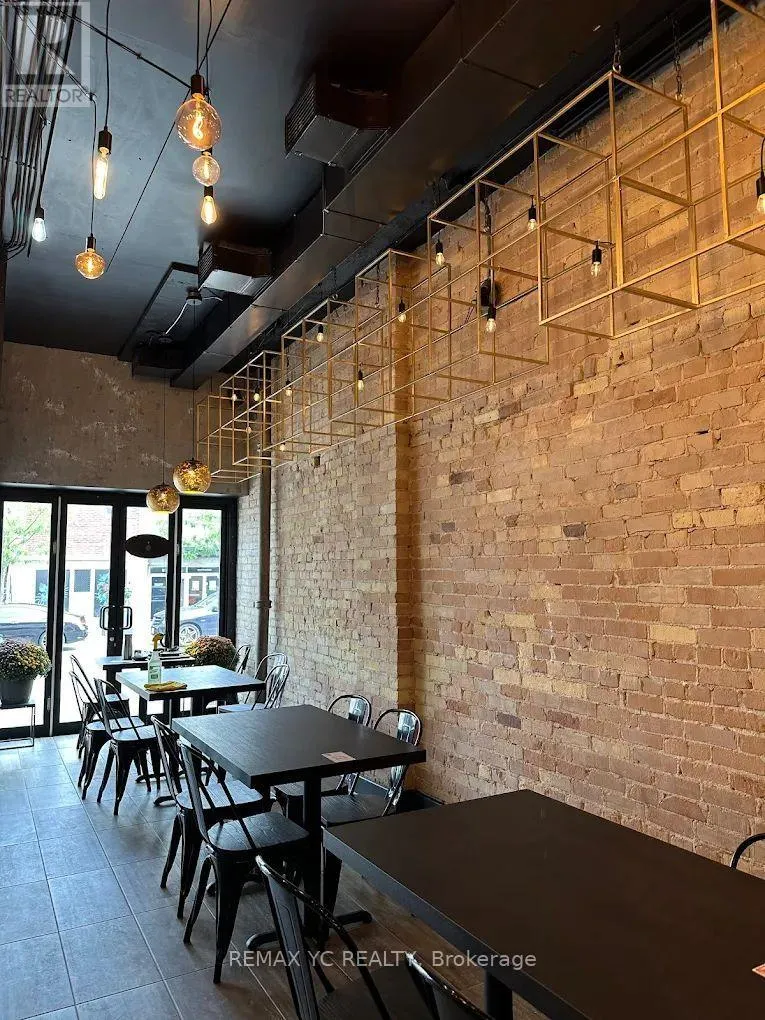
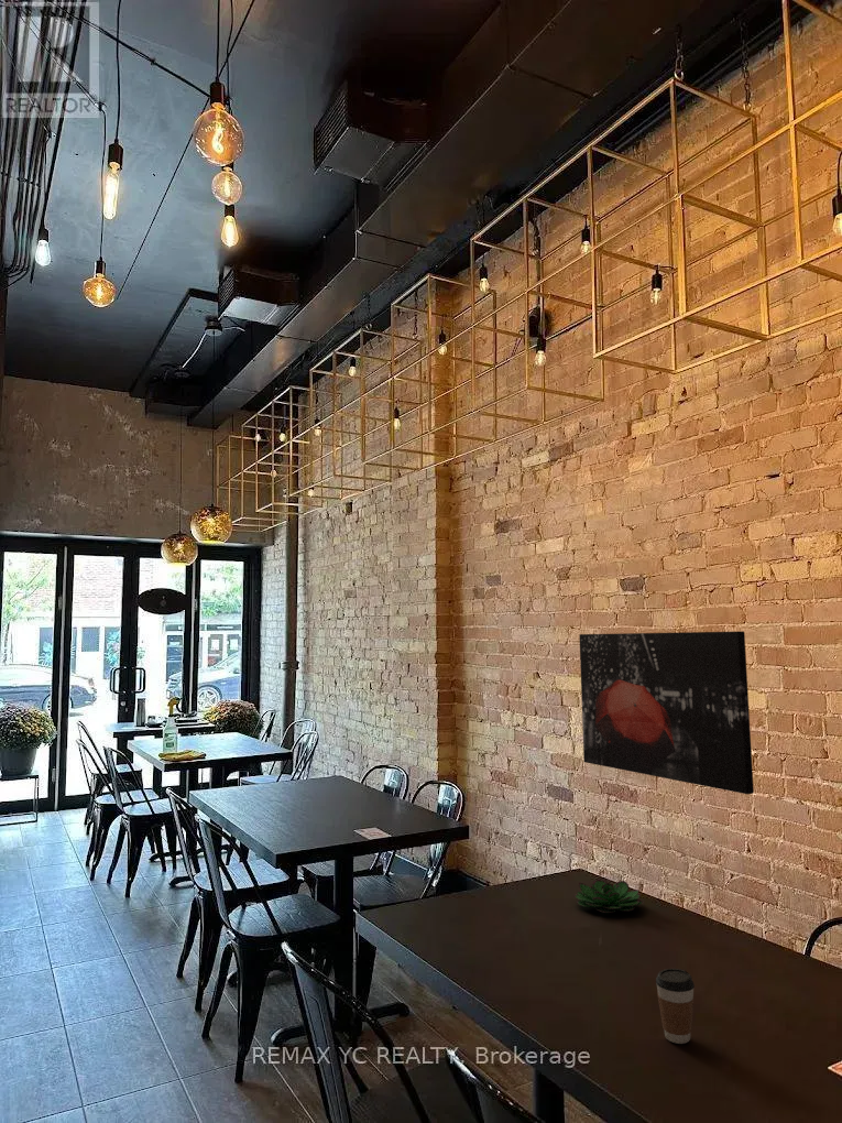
+ coffee cup (676, 1005)
+ wall art (655, 704)
+ succulent plant (608, 895)
